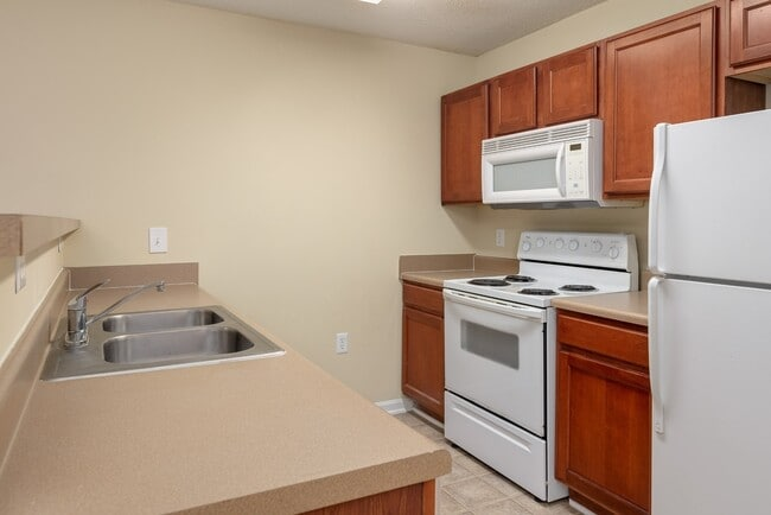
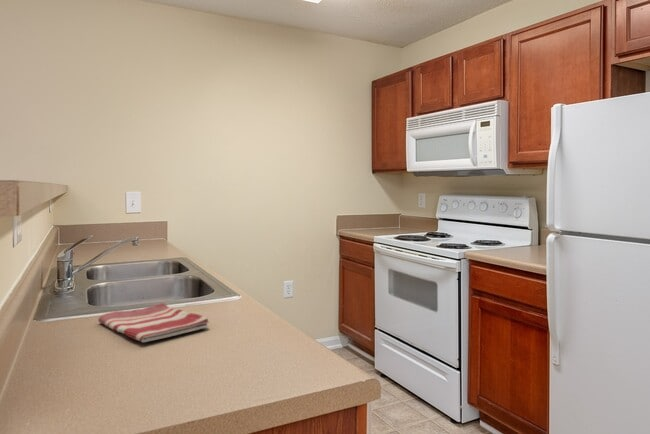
+ dish towel (153, 320)
